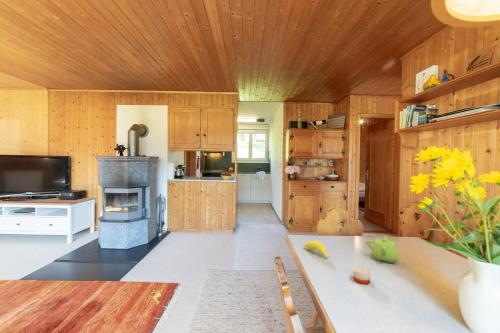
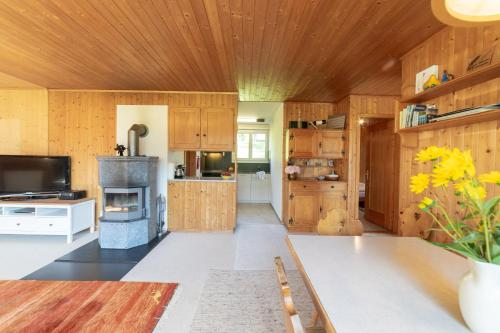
- teapot (381, 248)
- candle (361, 269)
- banana (316, 247)
